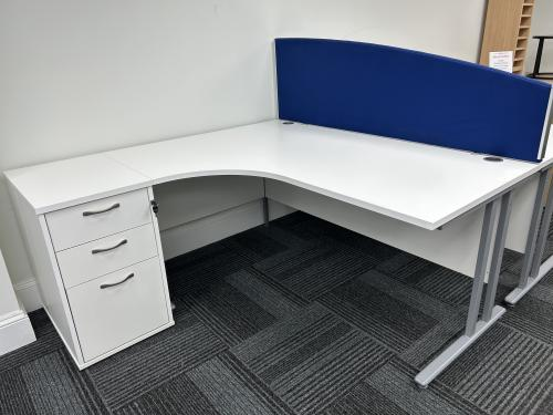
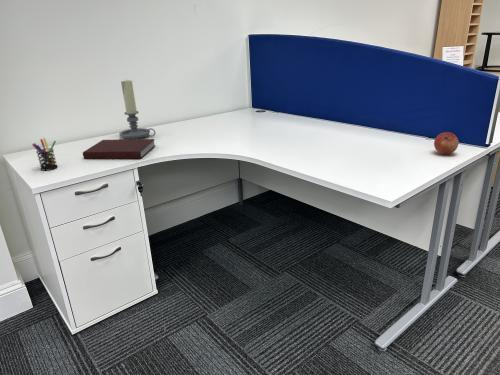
+ pen holder (47, 152)
+ notebook (120, 148)
+ apple (446, 143)
+ candle holder (133, 108)
